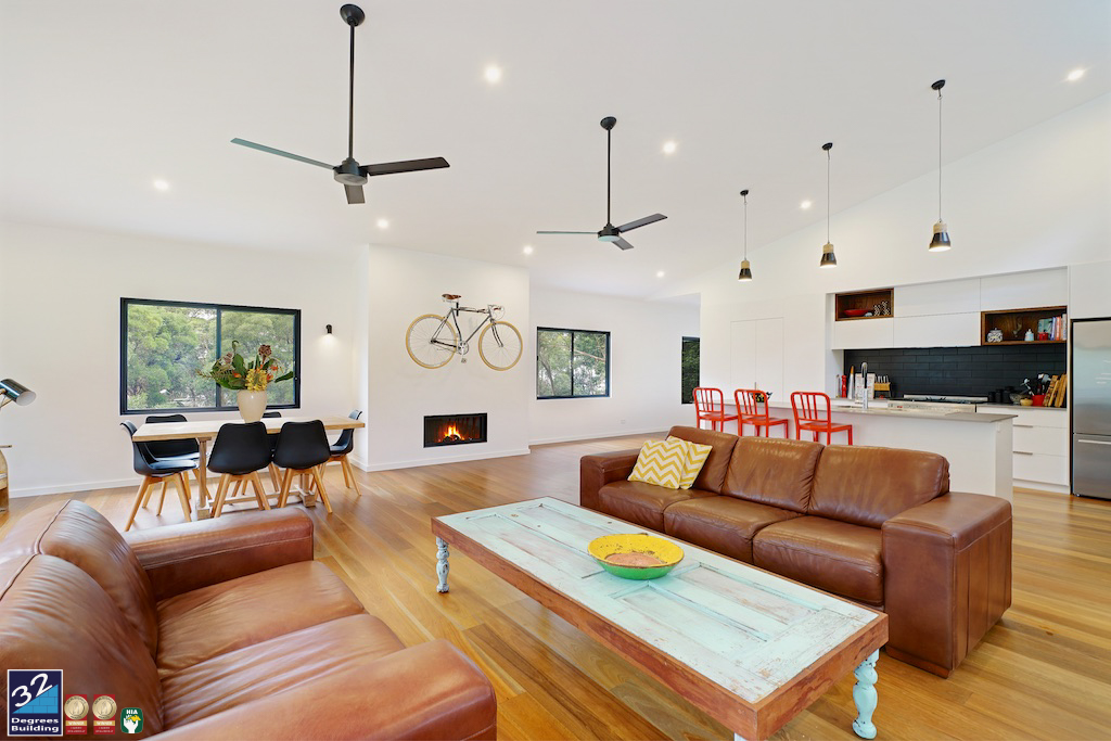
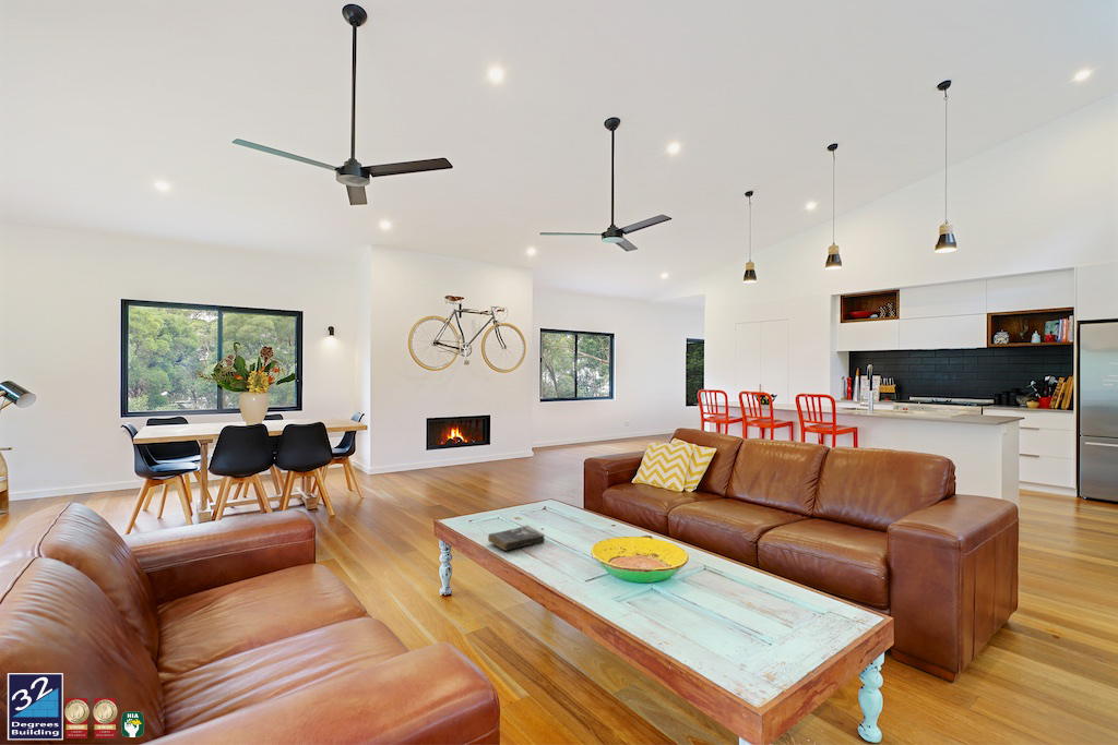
+ book (516, 537)
